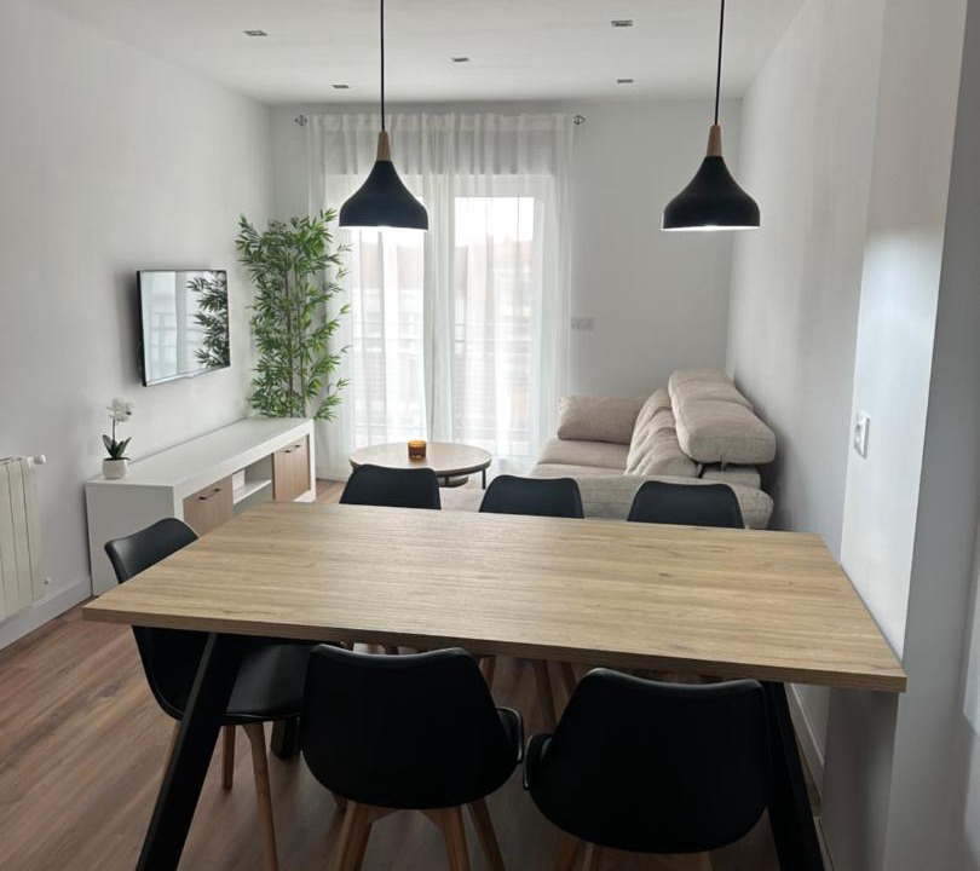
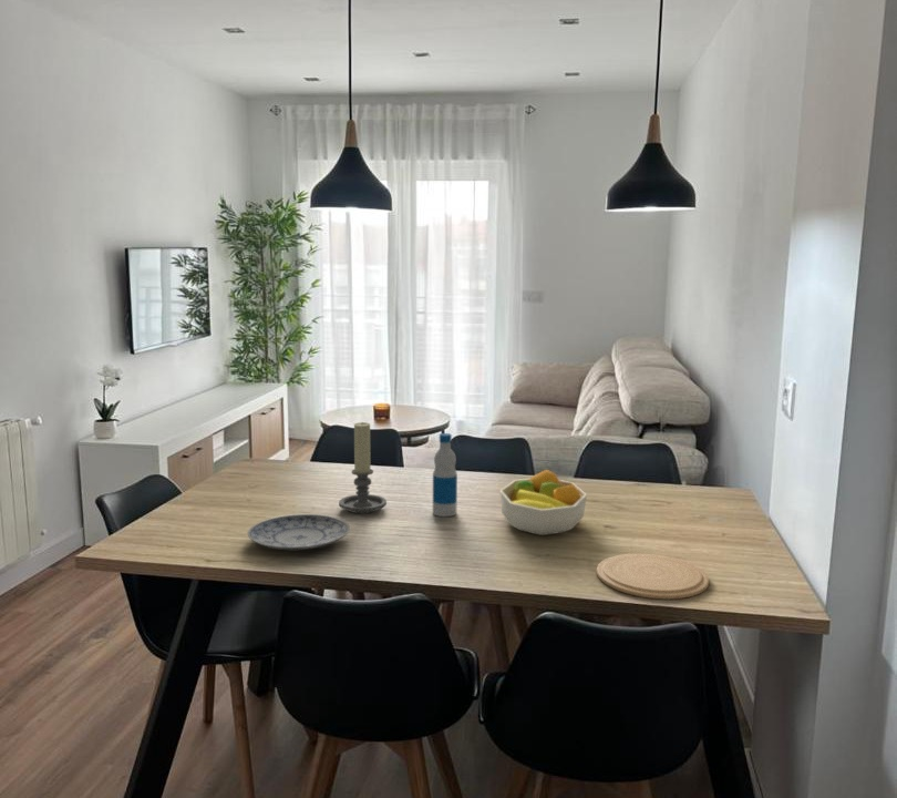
+ bottle (444, 473)
+ plate (651, 573)
+ candle holder (363, 464)
+ fruit bowl (543, 500)
+ plate (299, 534)
